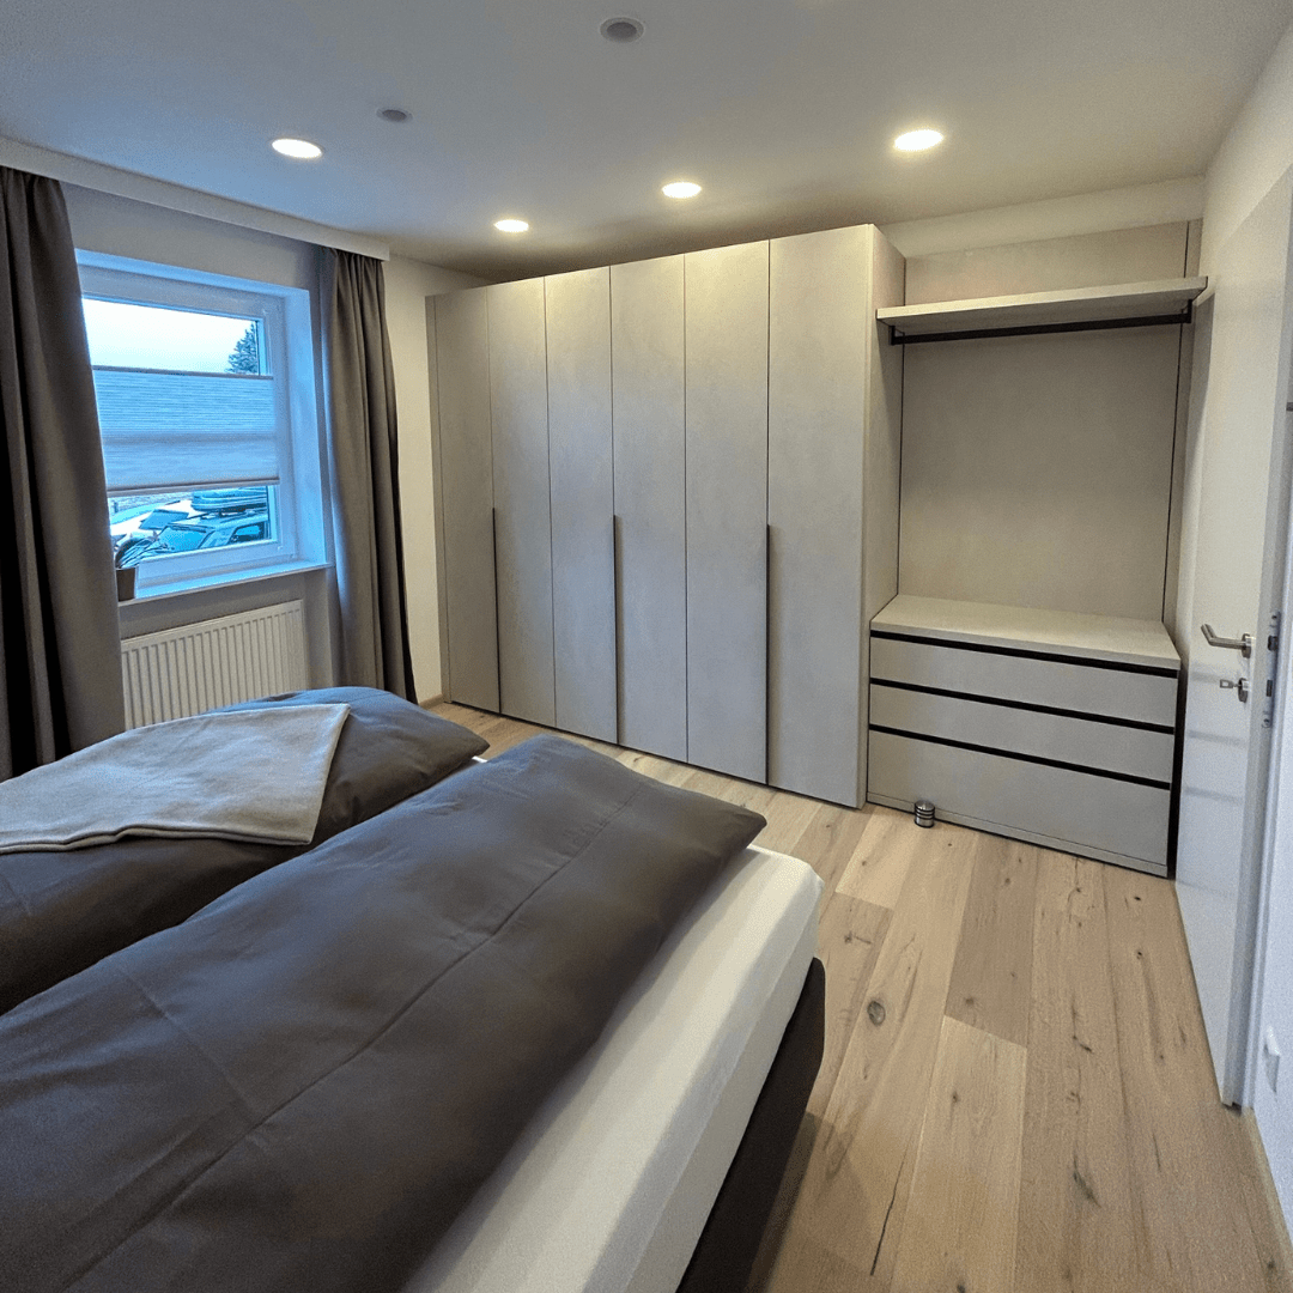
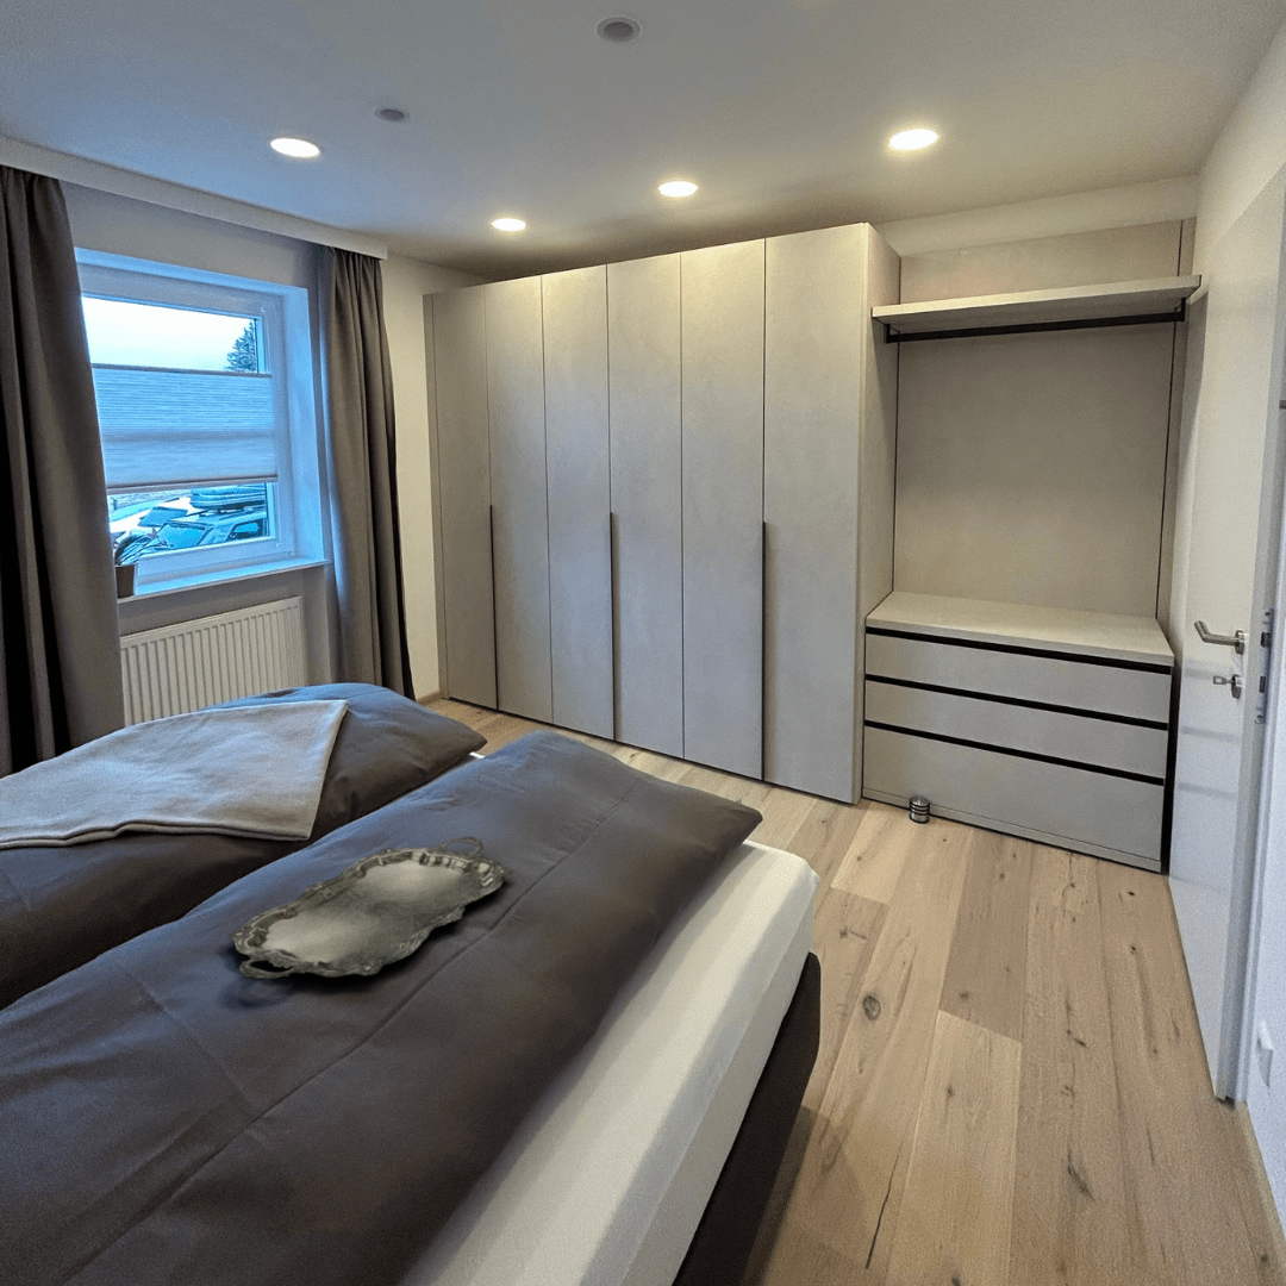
+ serving tray (381, 901)
